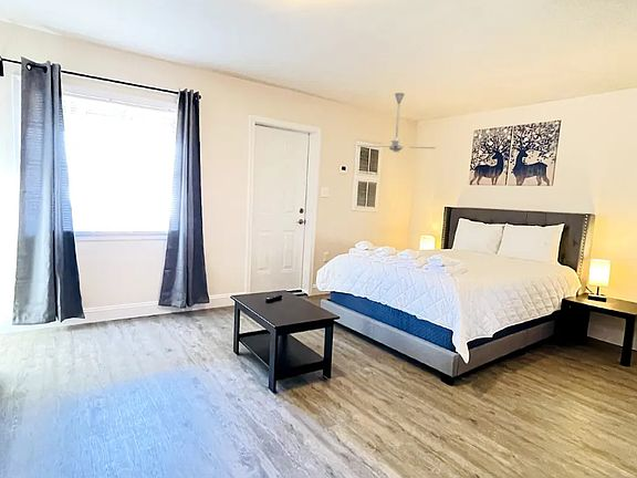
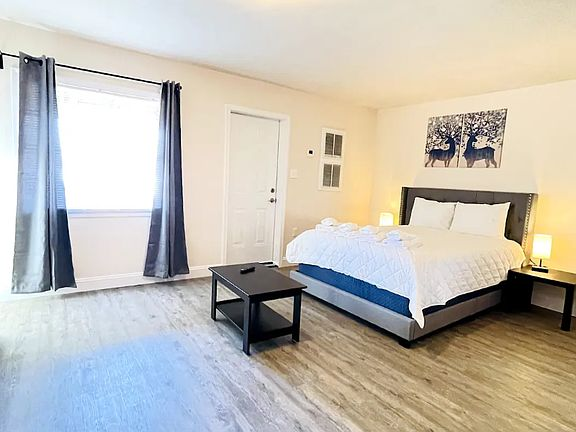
- ceiling fan (397, 122)
